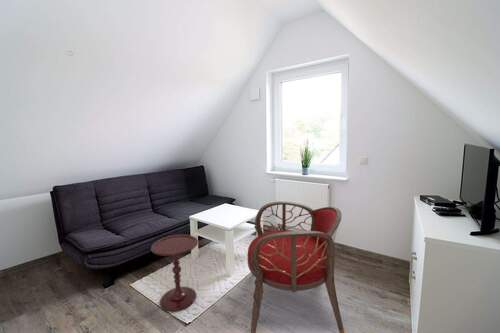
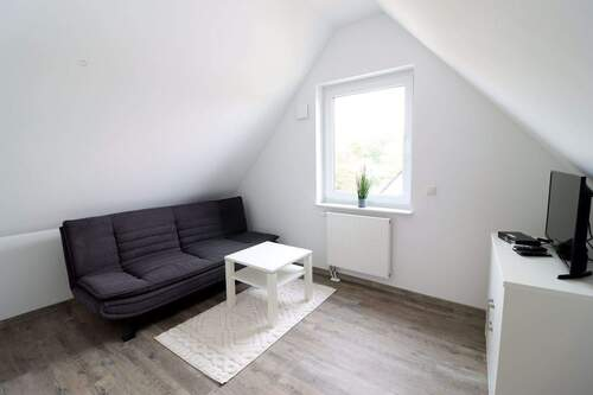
- armchair (292, 255)
- side table (176, 271)
